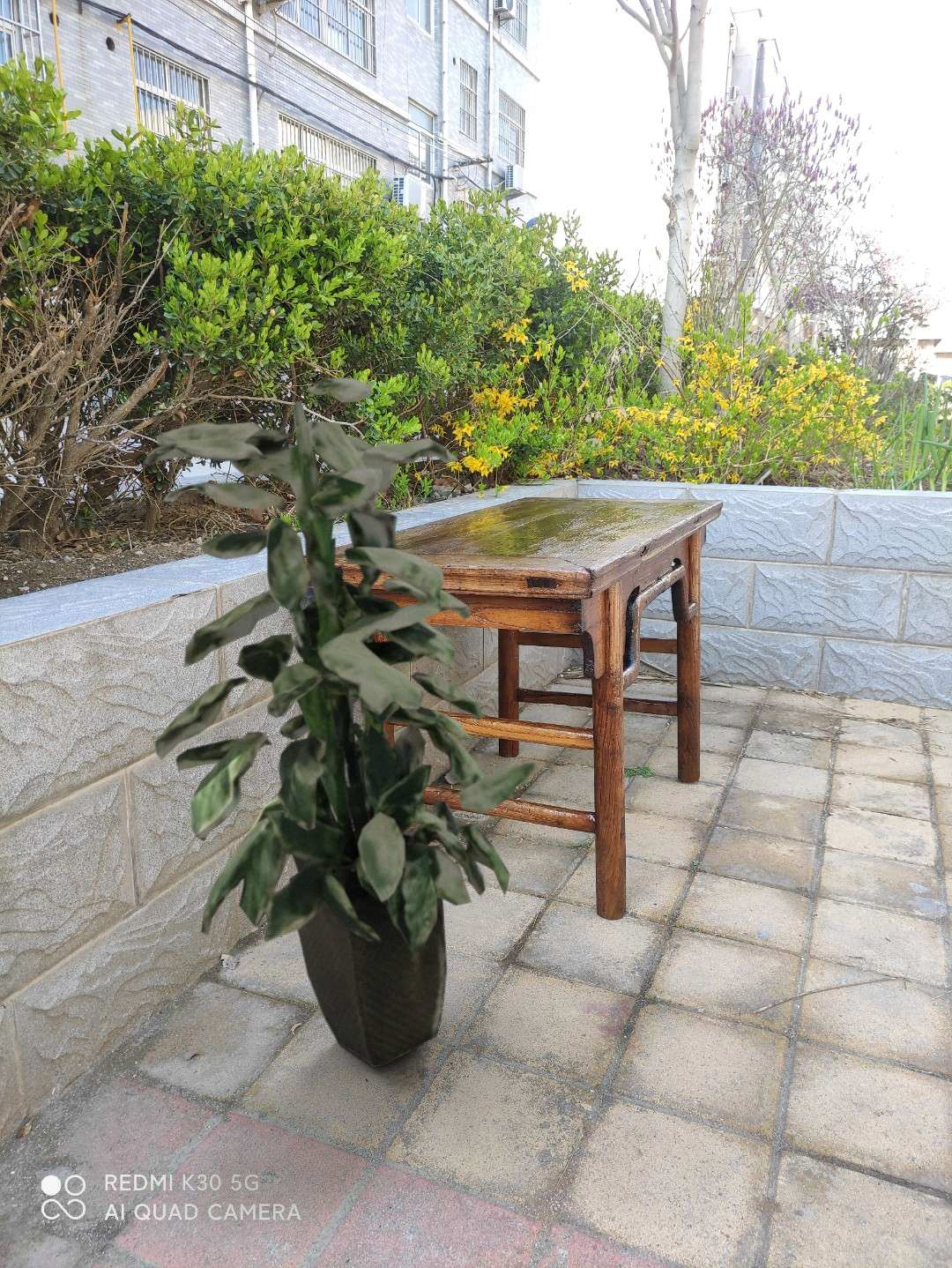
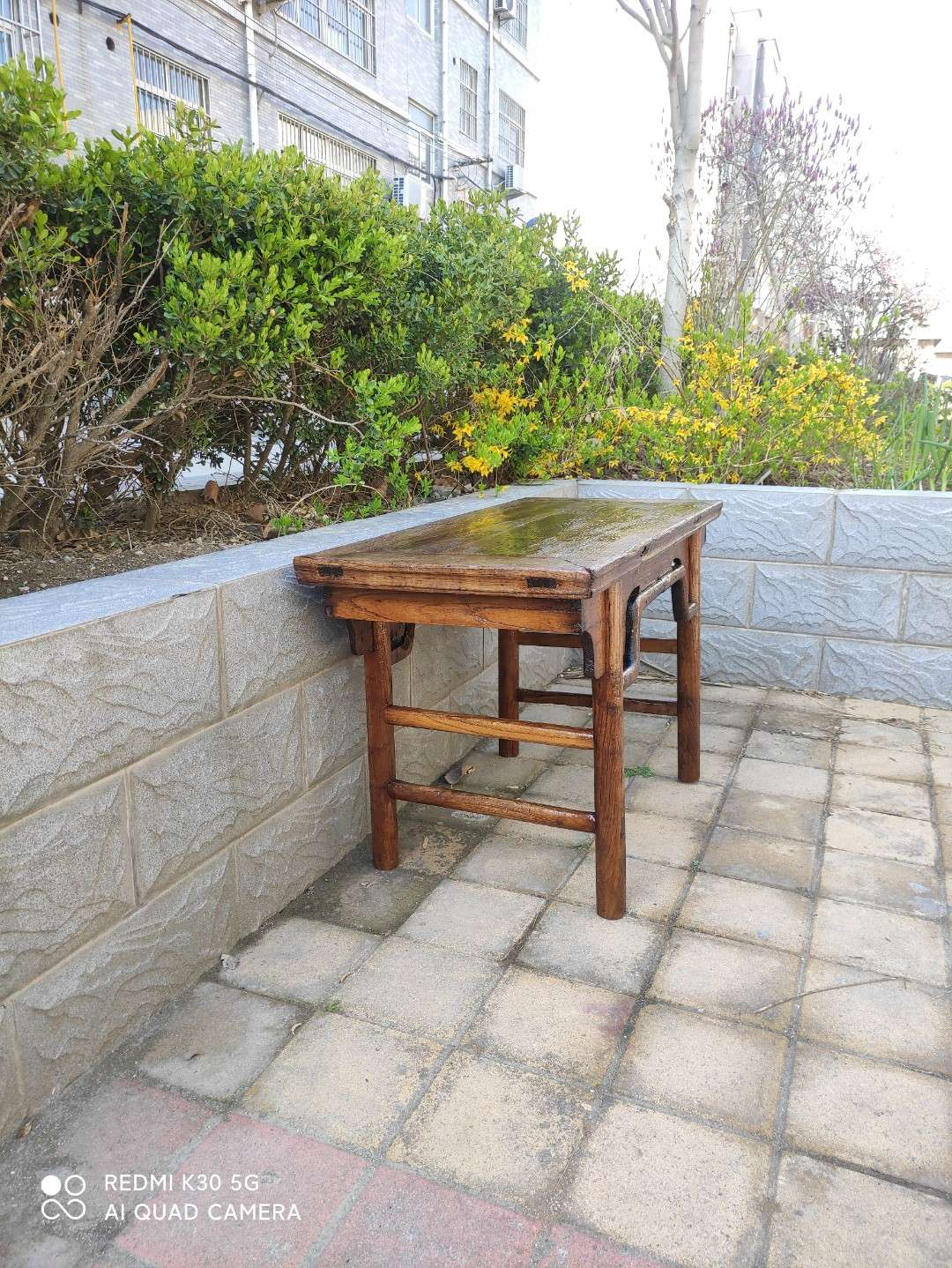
- indoor plant (338, 733)
